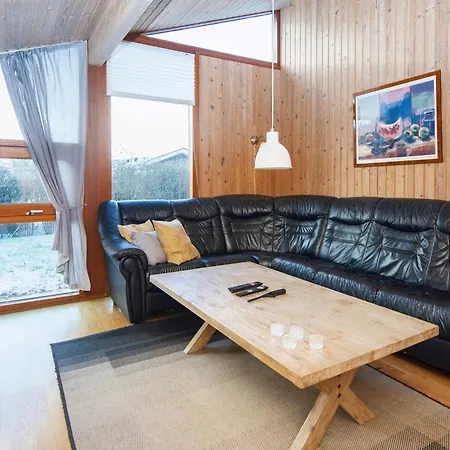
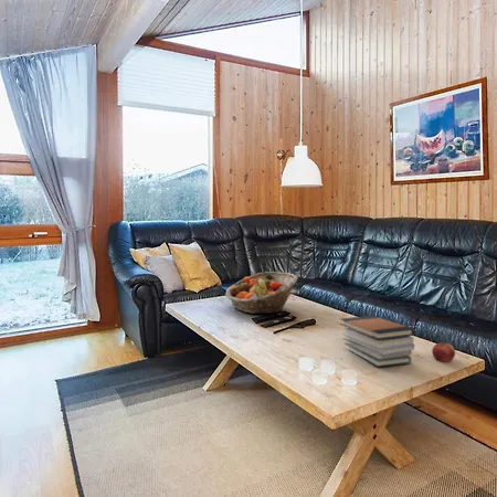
+ fruit basket (261, 290)
+ apple (443, 349)
+ book stack (376, 339)
